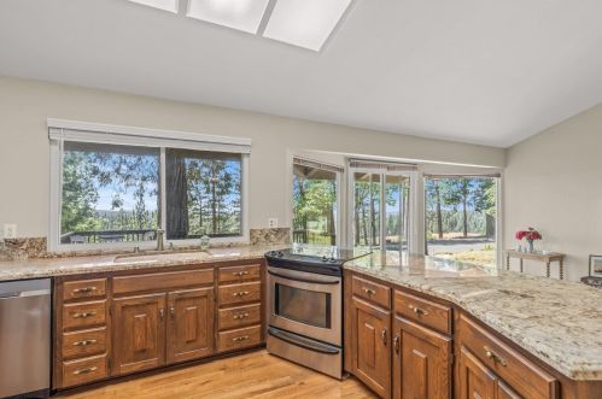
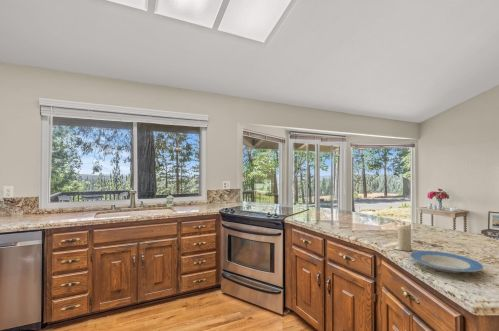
+ candle (403, 235)
+ plate (444, 263)
